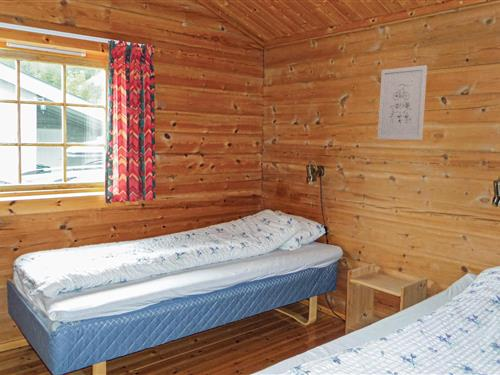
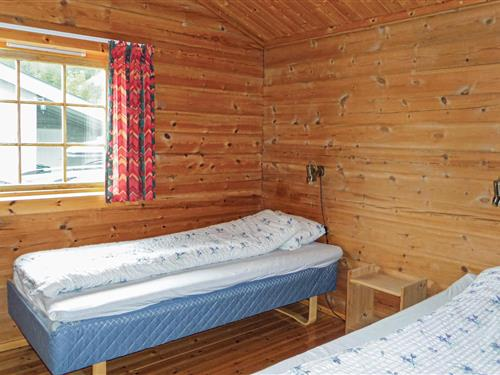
- wall art (401, 104)
